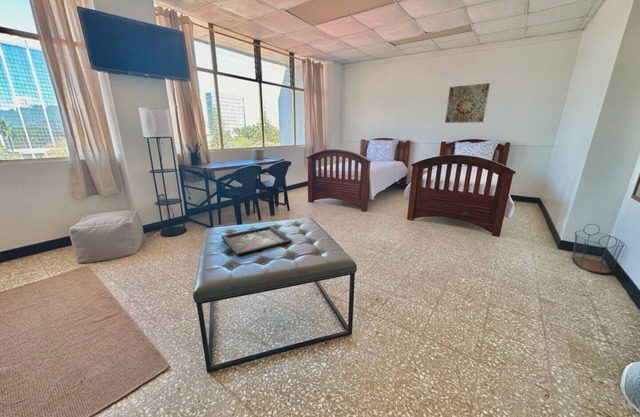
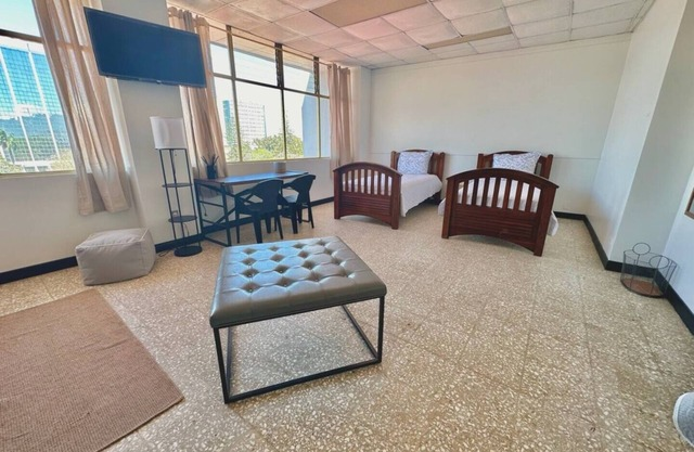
- wall art (466, 104)
- decorative tray (256, 239)
